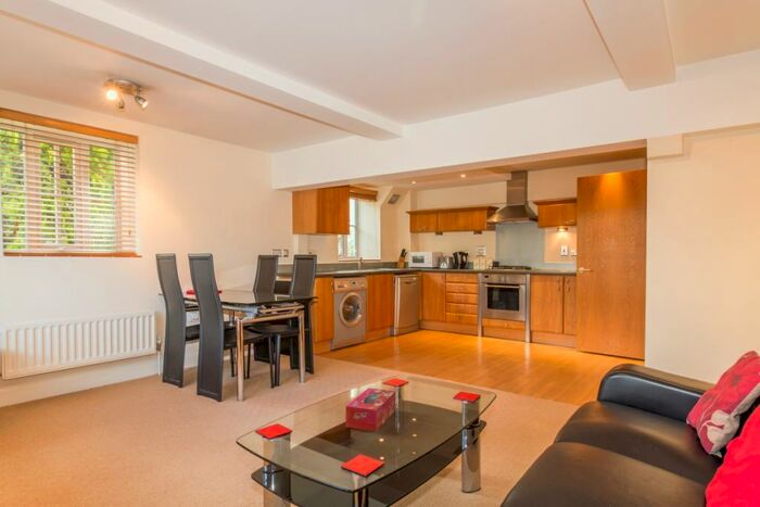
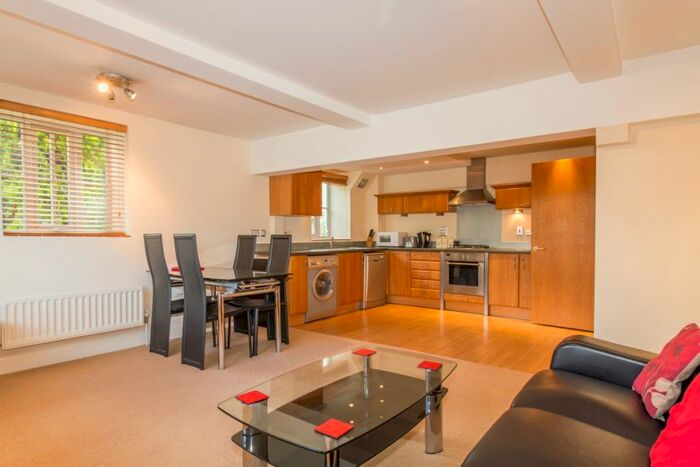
- tissue box (371, 408)
